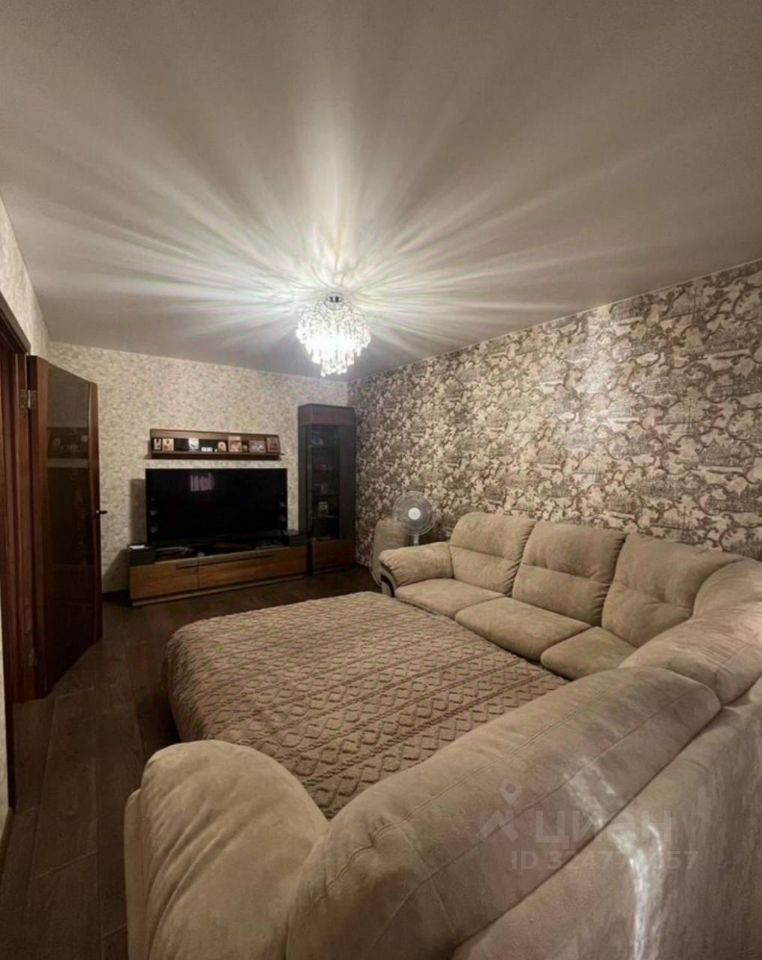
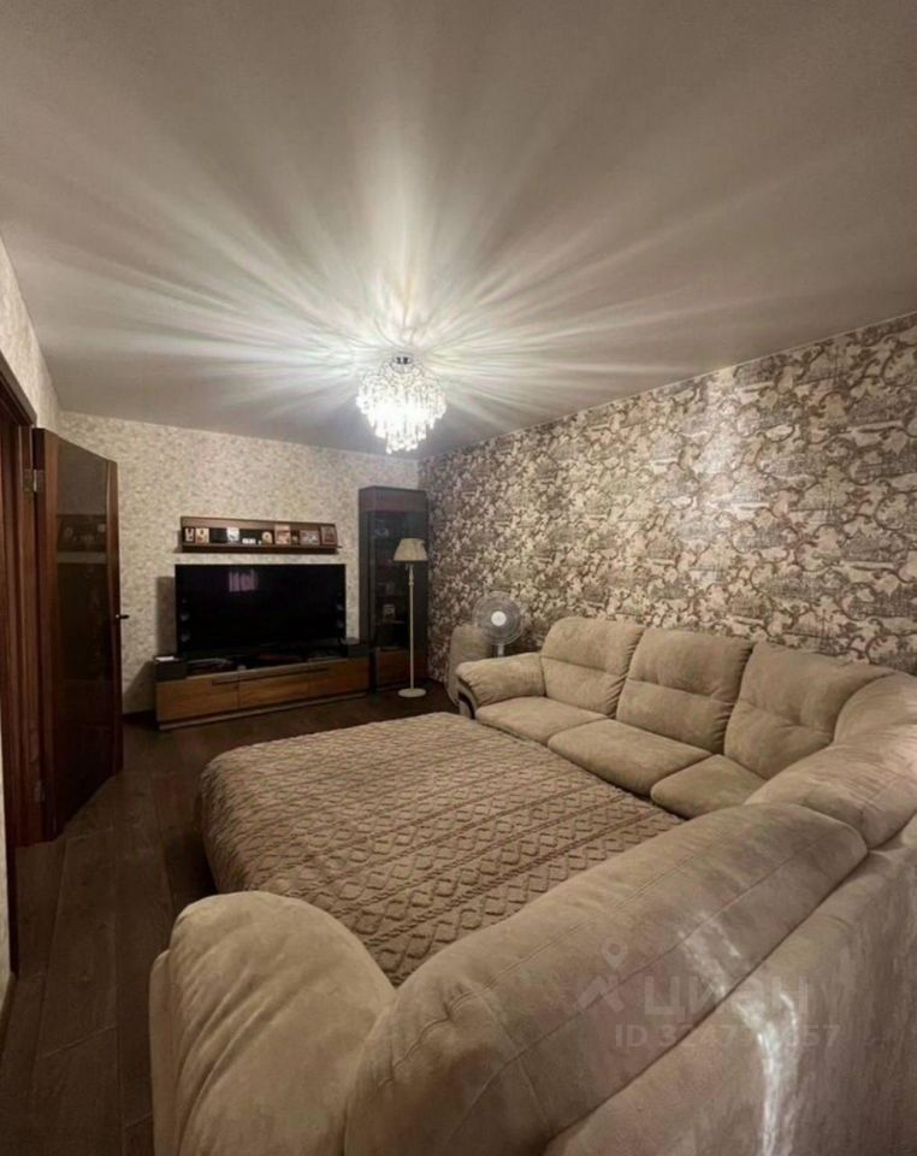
+ floor lamp (410, 615)
